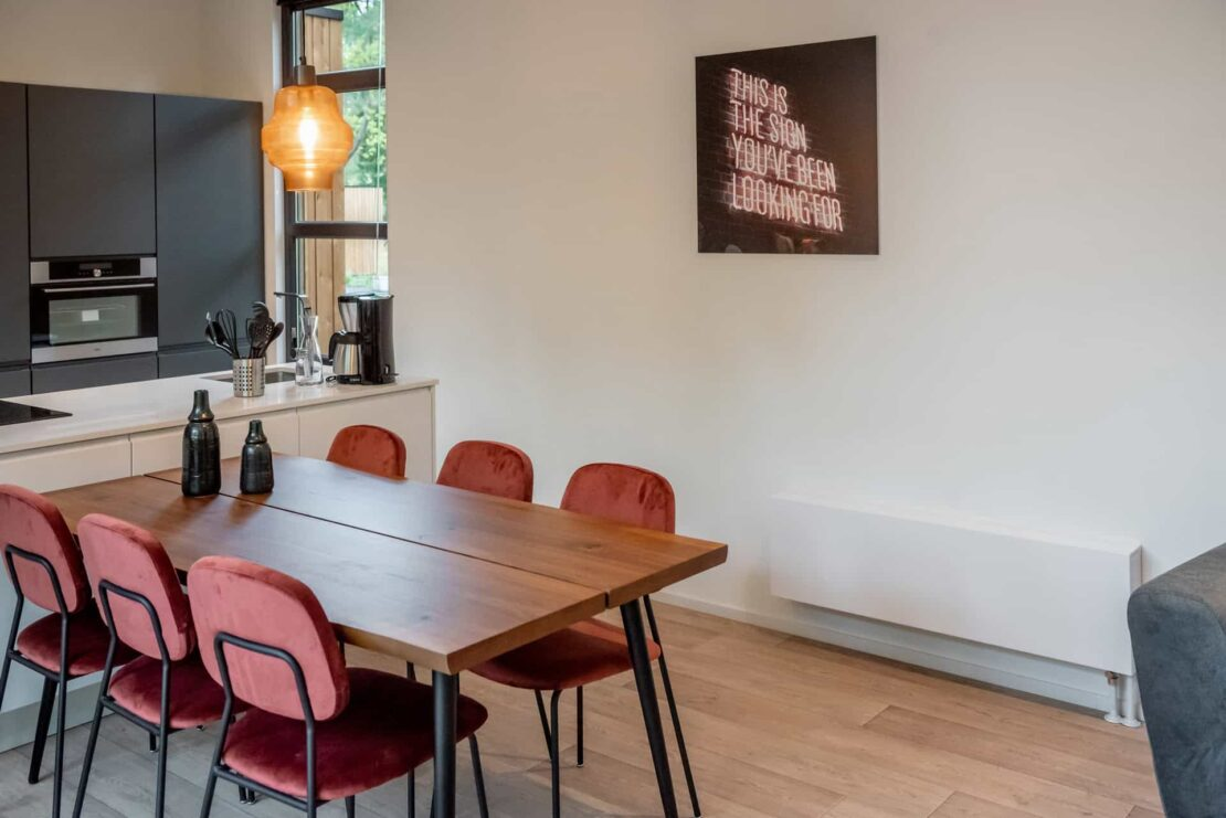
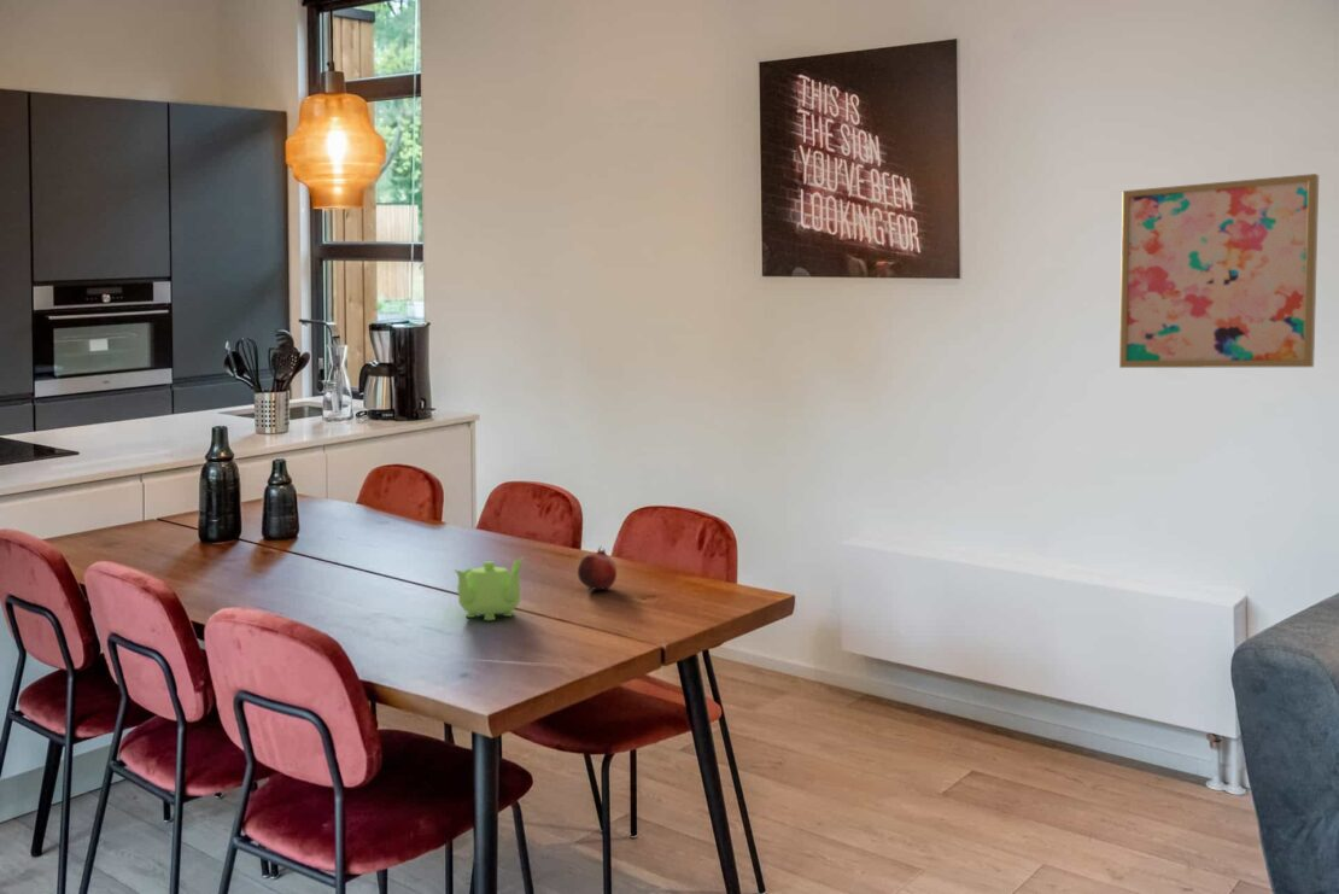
+ wall art (1214, 275)
+ fruit (597, 567)
+ teapot (492, 589)
